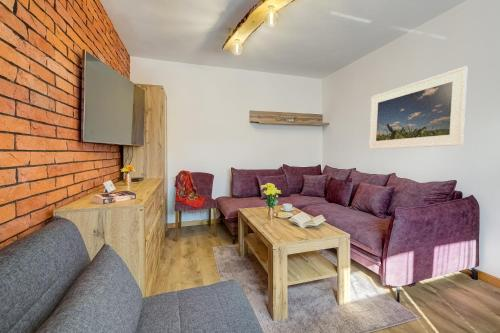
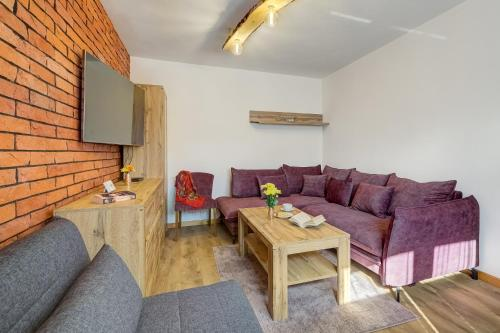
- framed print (408, 116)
